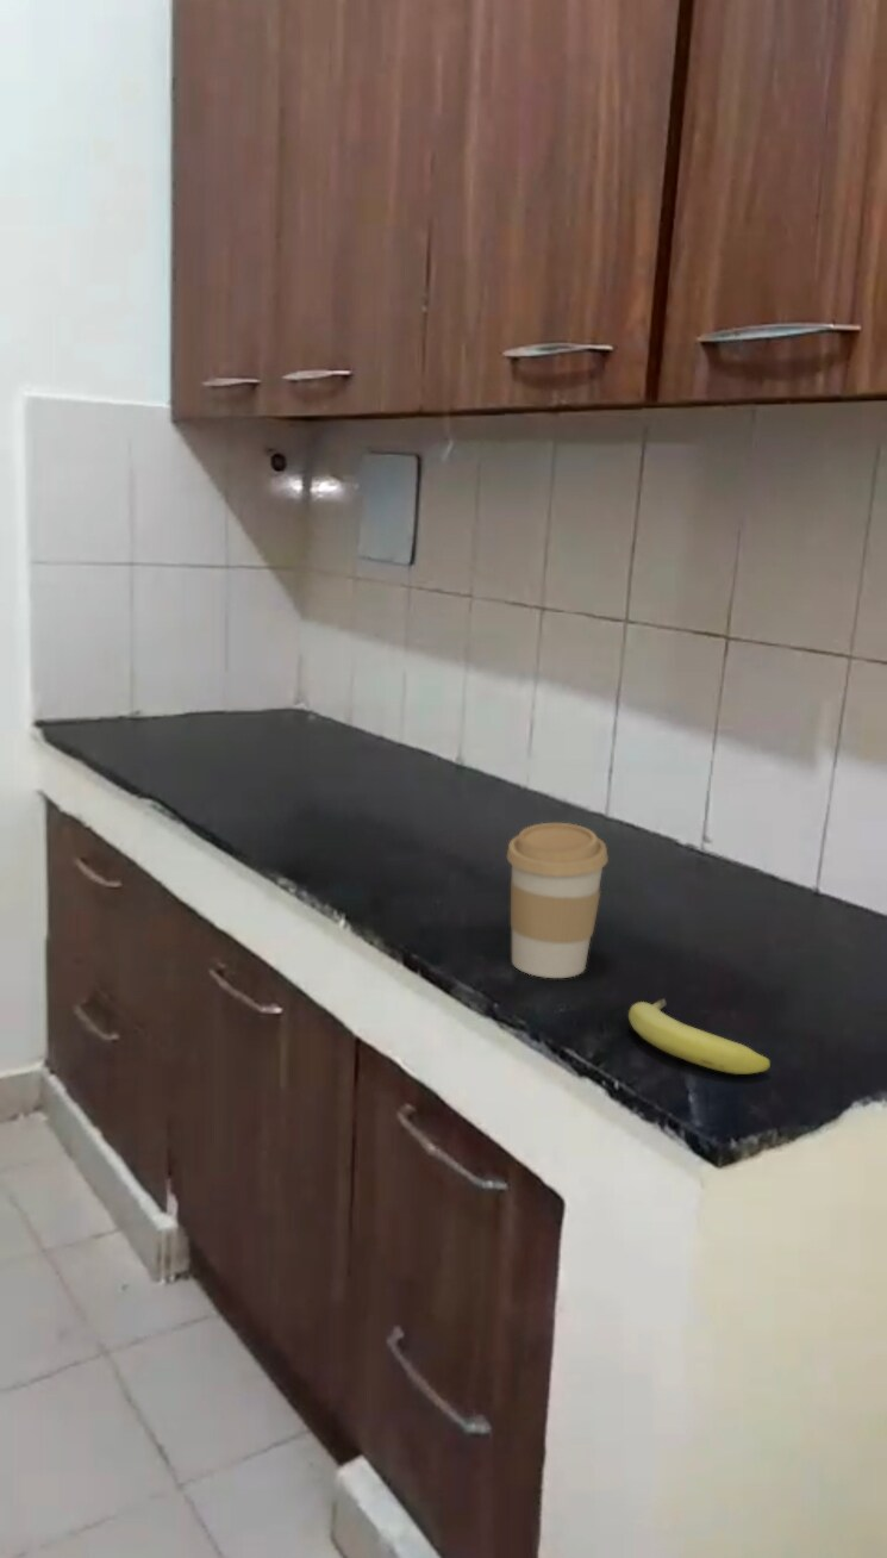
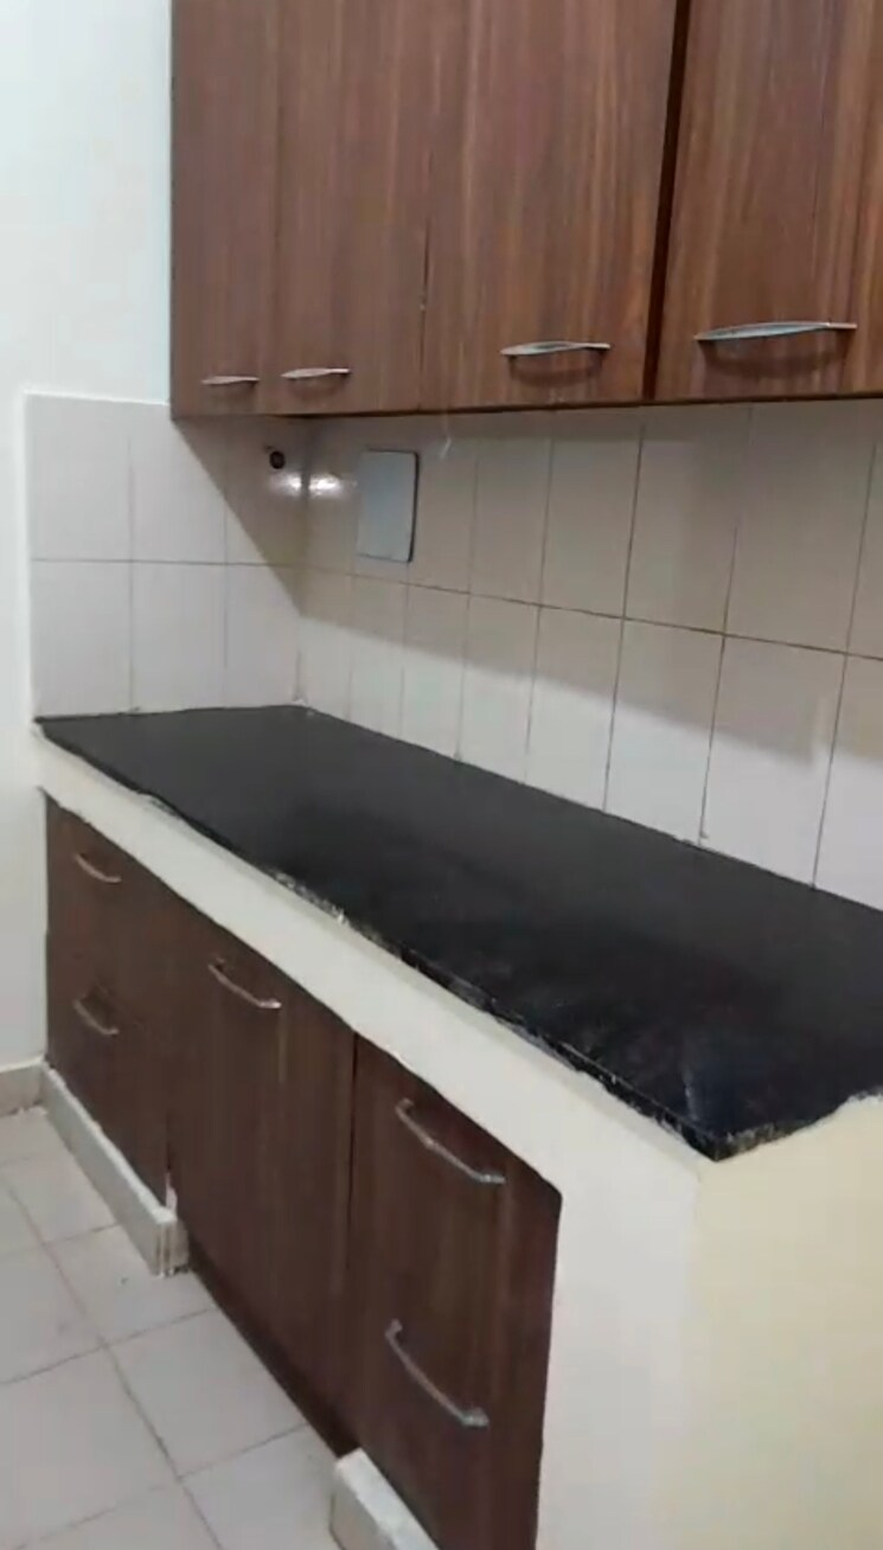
- fruit (685, 1028)
- coffee cup (554, 898)
